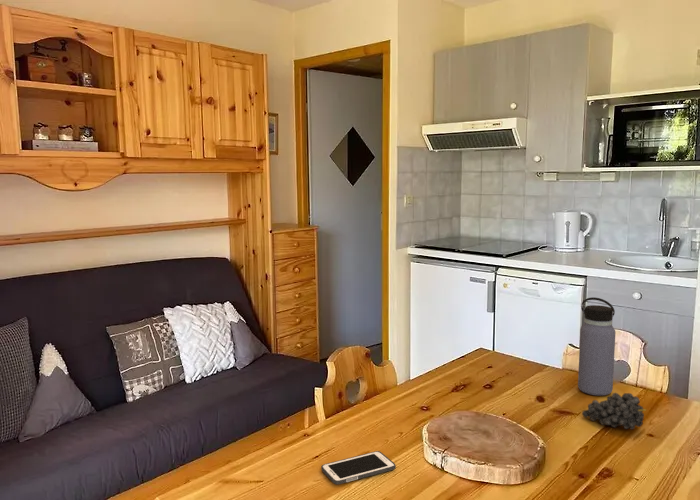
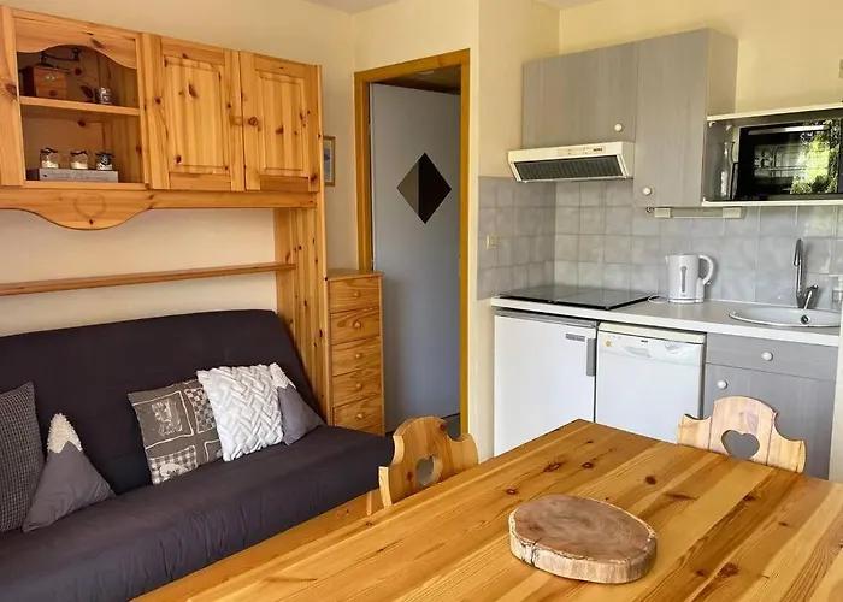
- water bottle (596, 343)
- fruit (616, 407)
- cell phone (358, 467)
